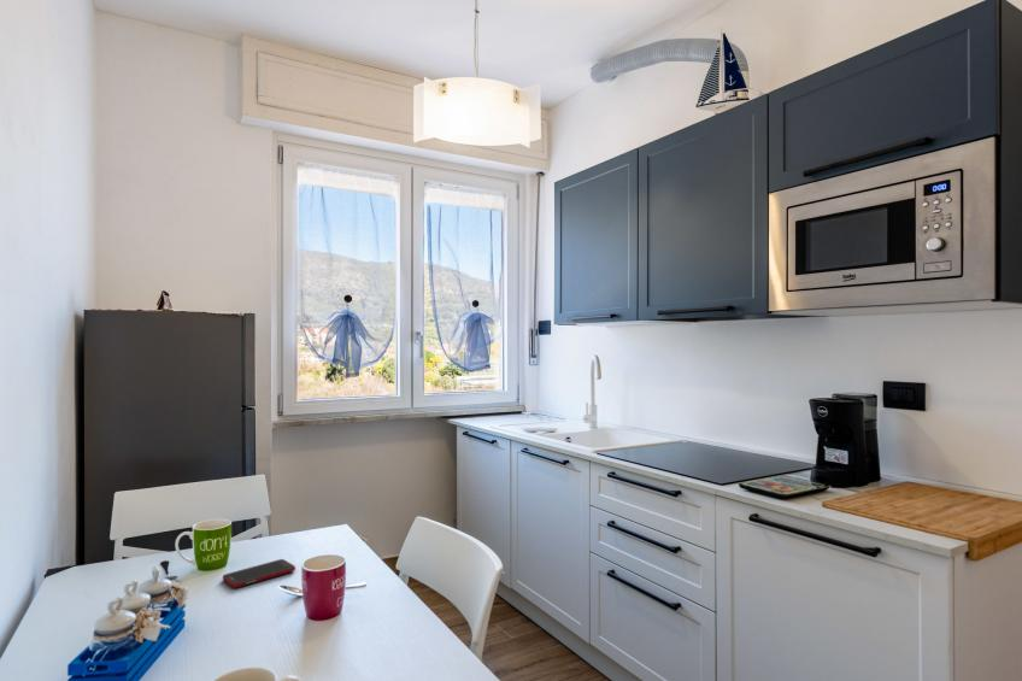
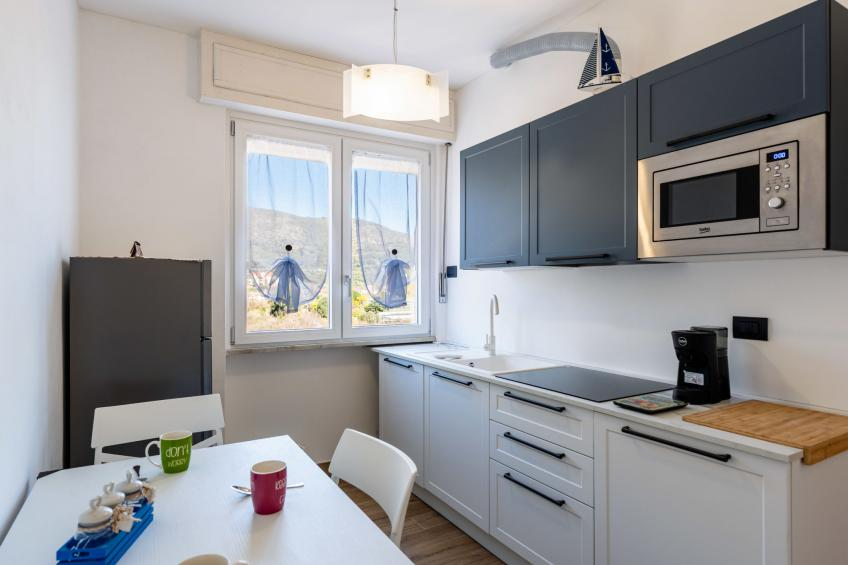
- cell phone (259, 573)
